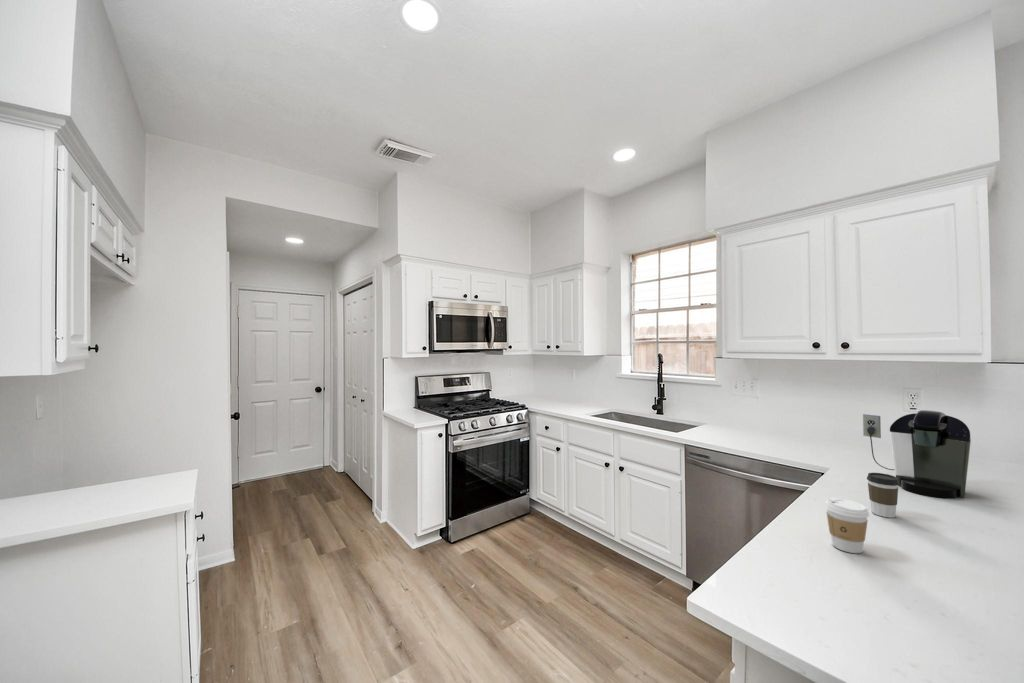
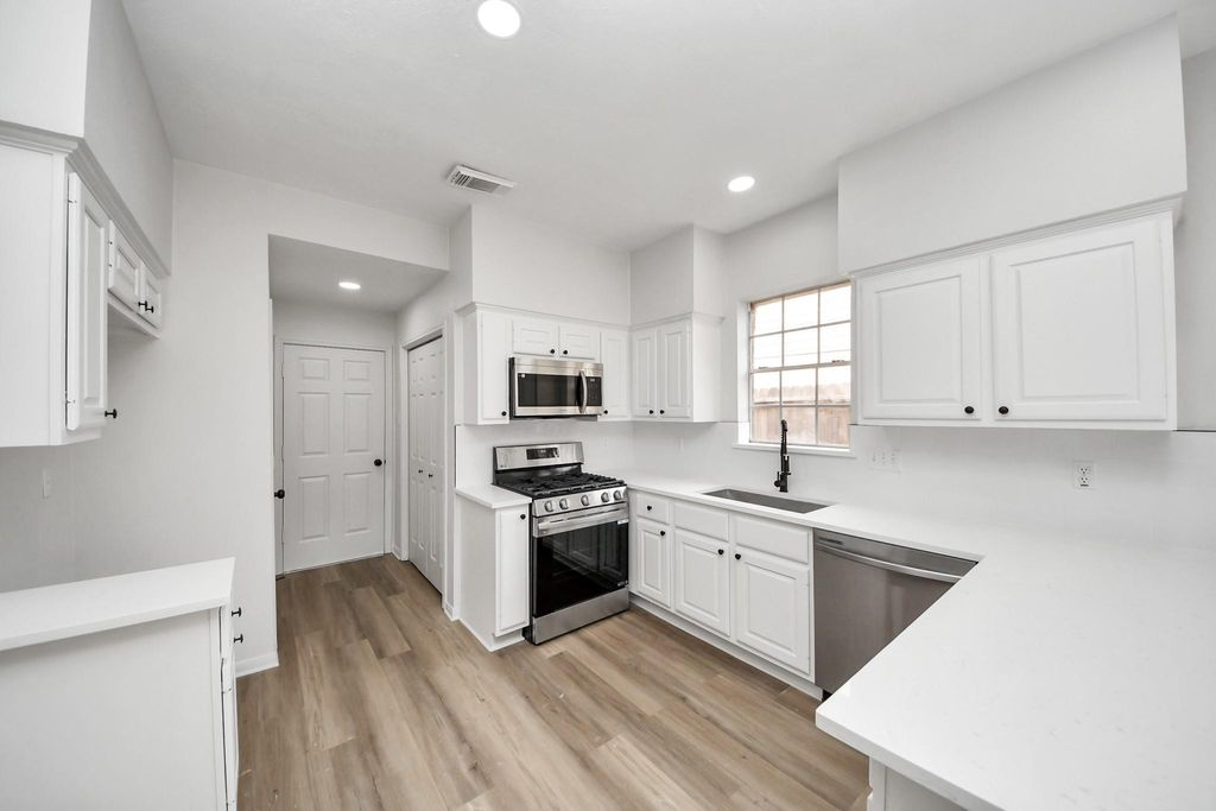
- coffee cup (846, 524)
- coffee maker (908, 446)
- coffee cup (883, 494)
